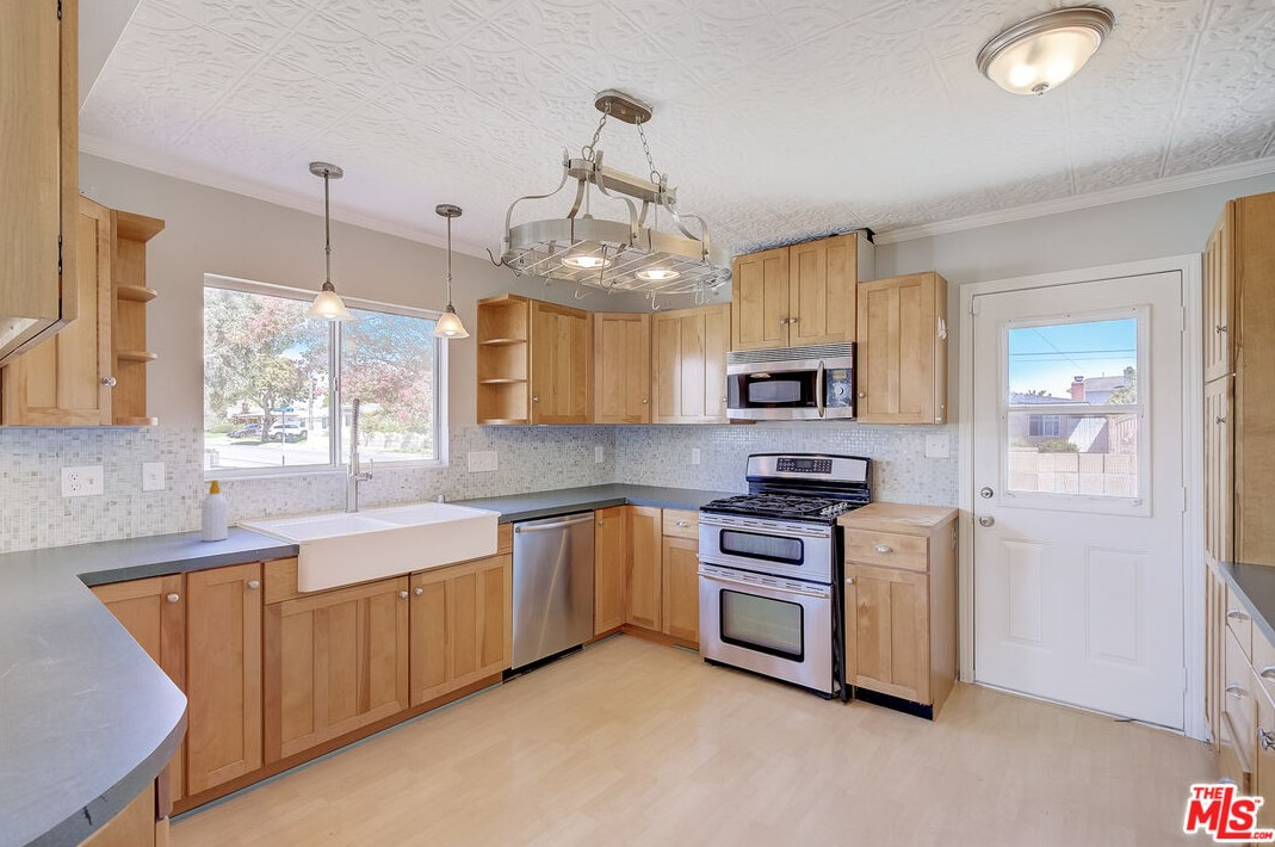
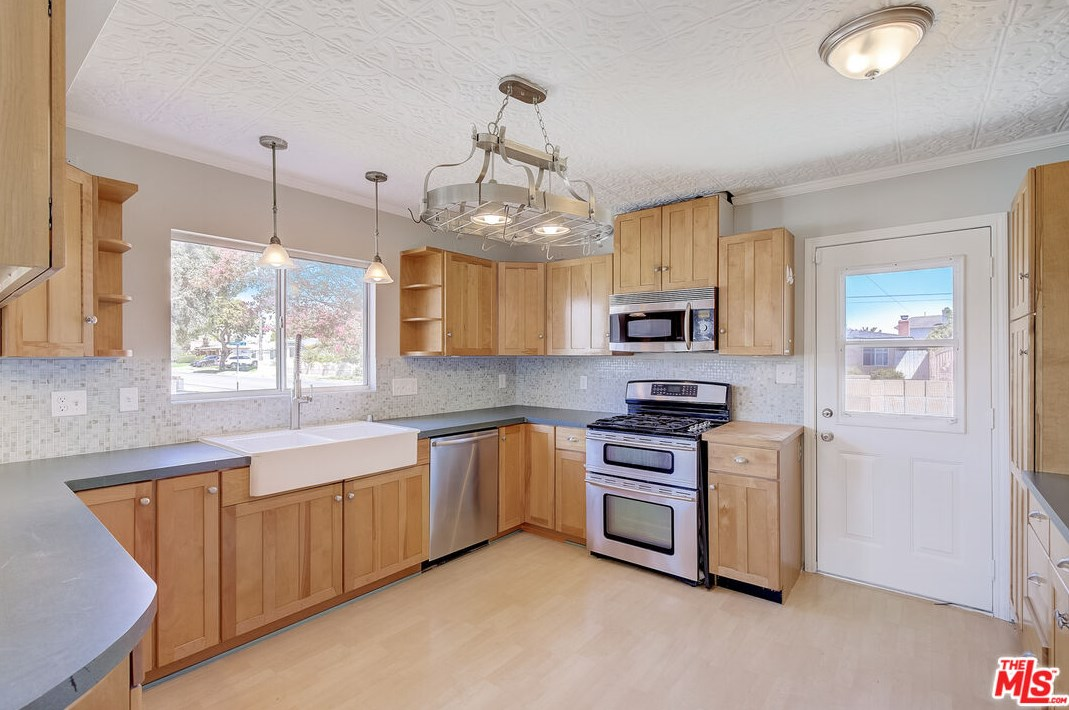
- soap bottle (213, 509)
